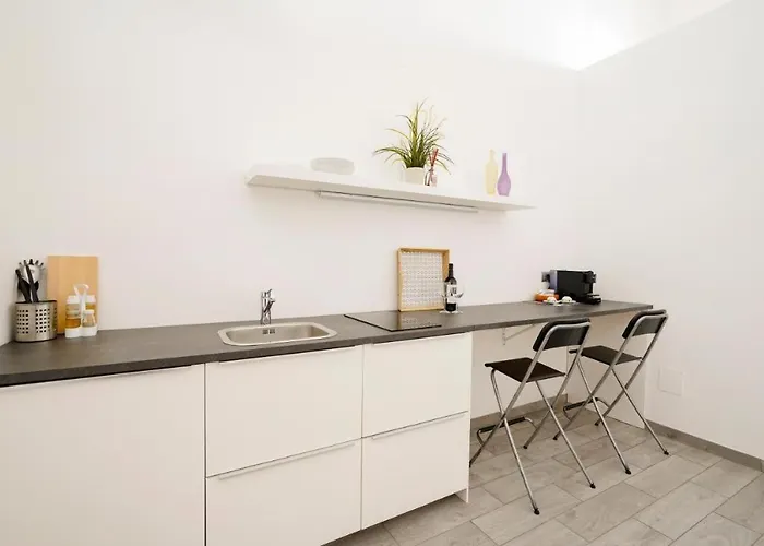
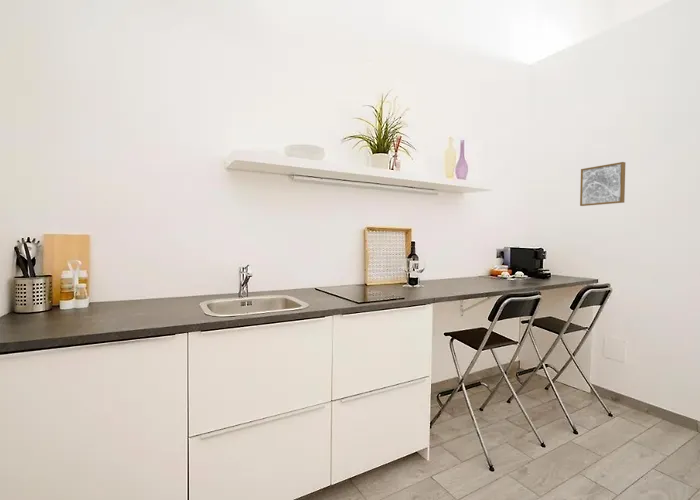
+ wall art (601, 185)
